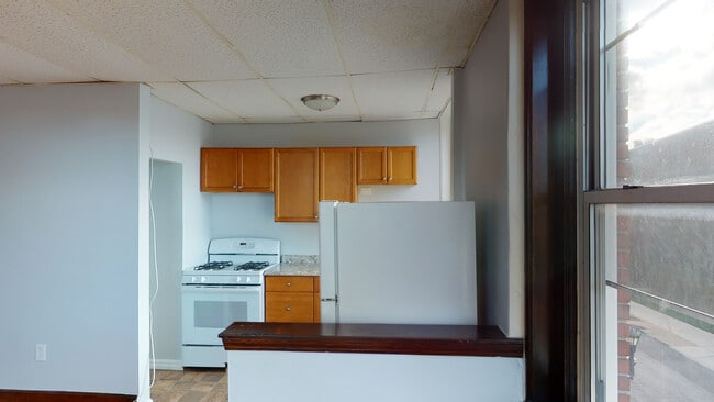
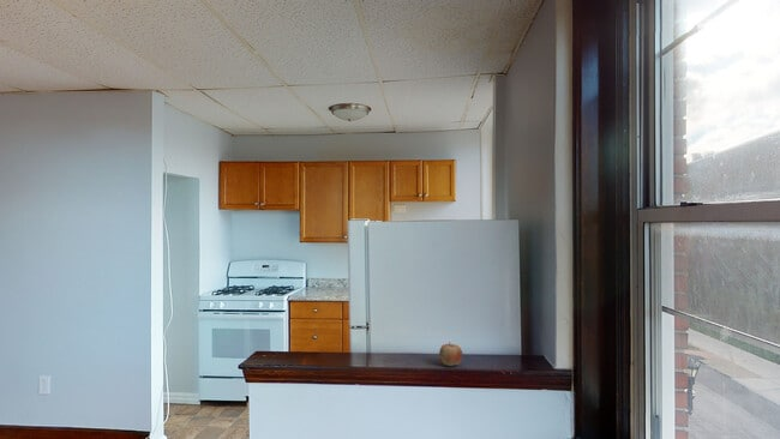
+ apple (450, 353)
